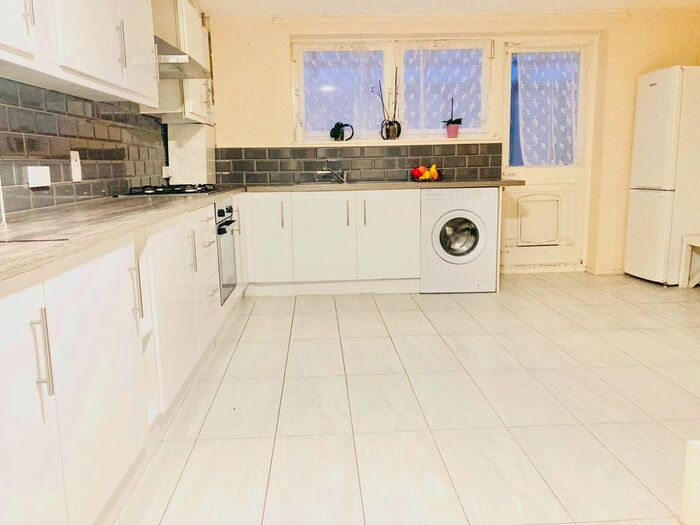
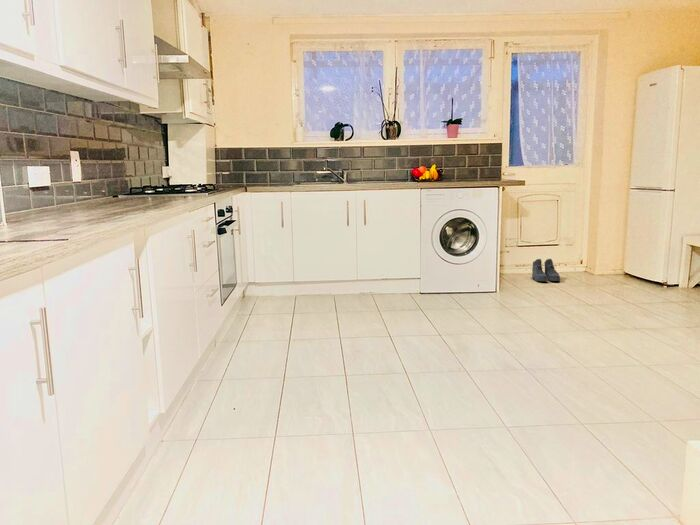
+ boots (545, 269)
